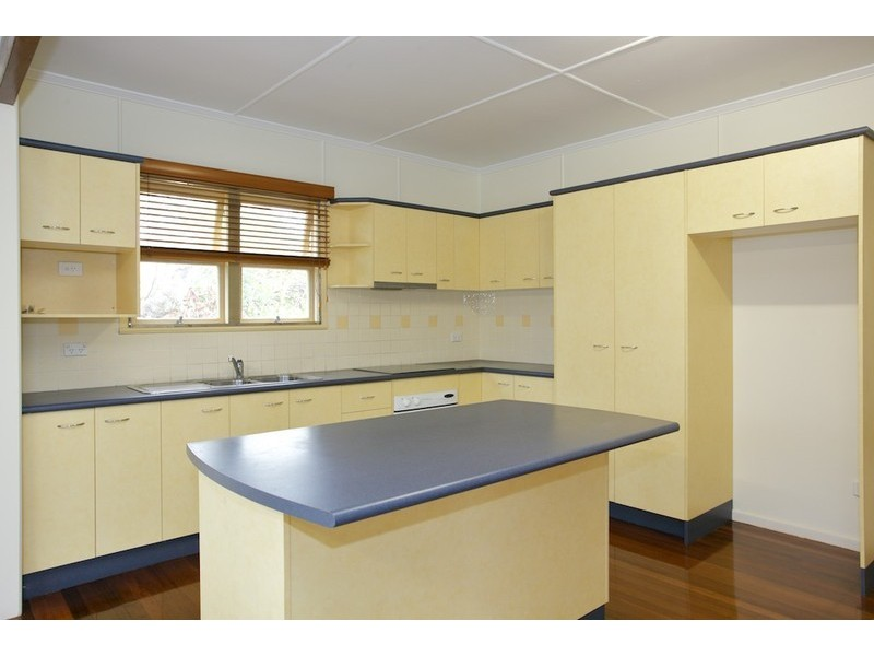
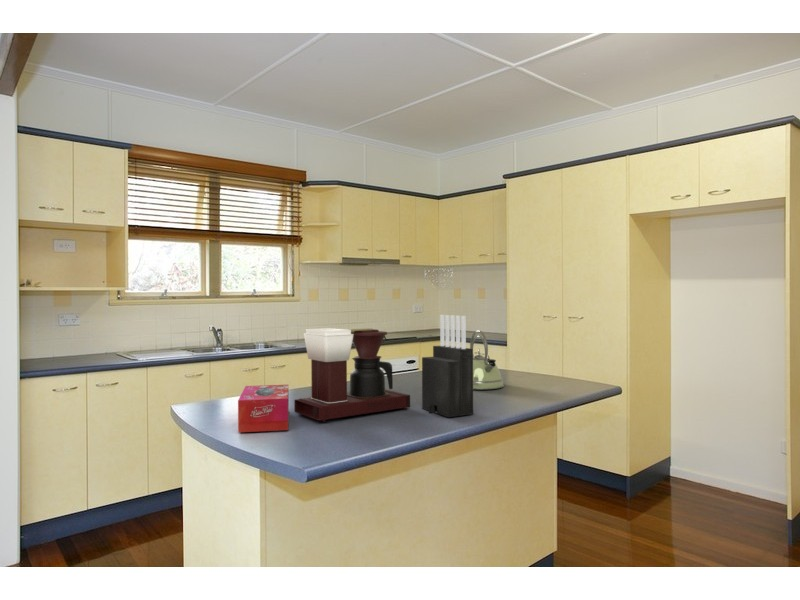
+ knife block (444, 363)
+ coffee maker (353, 370)
+ tissue box (265, 406)
+ kettle (480, 358)
